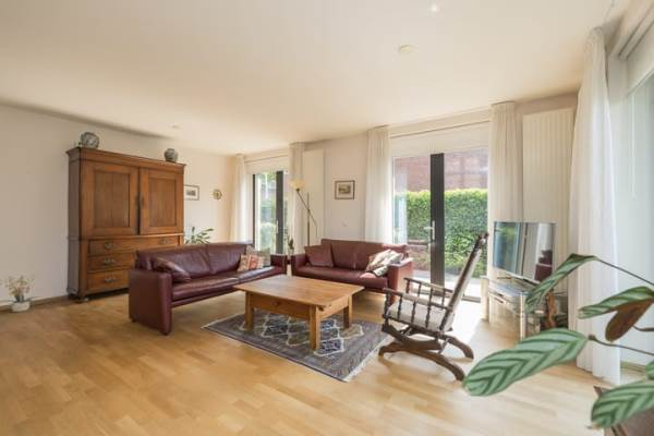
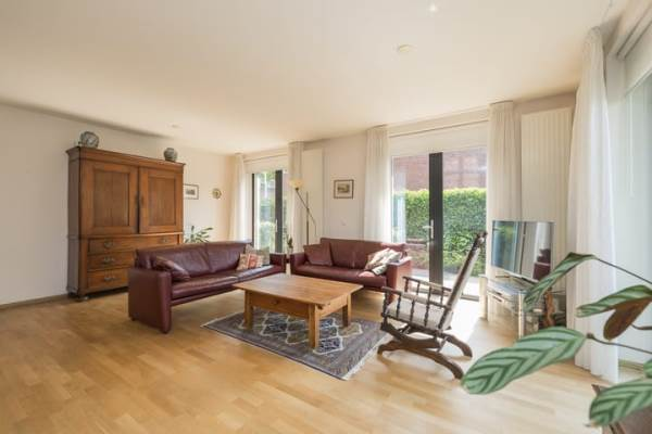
- potted plant (17, 293)
